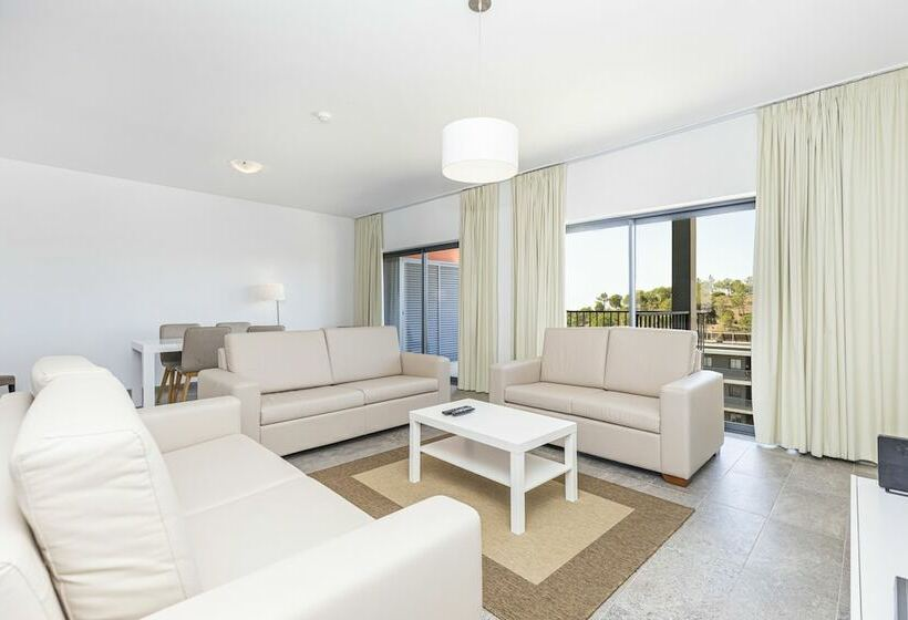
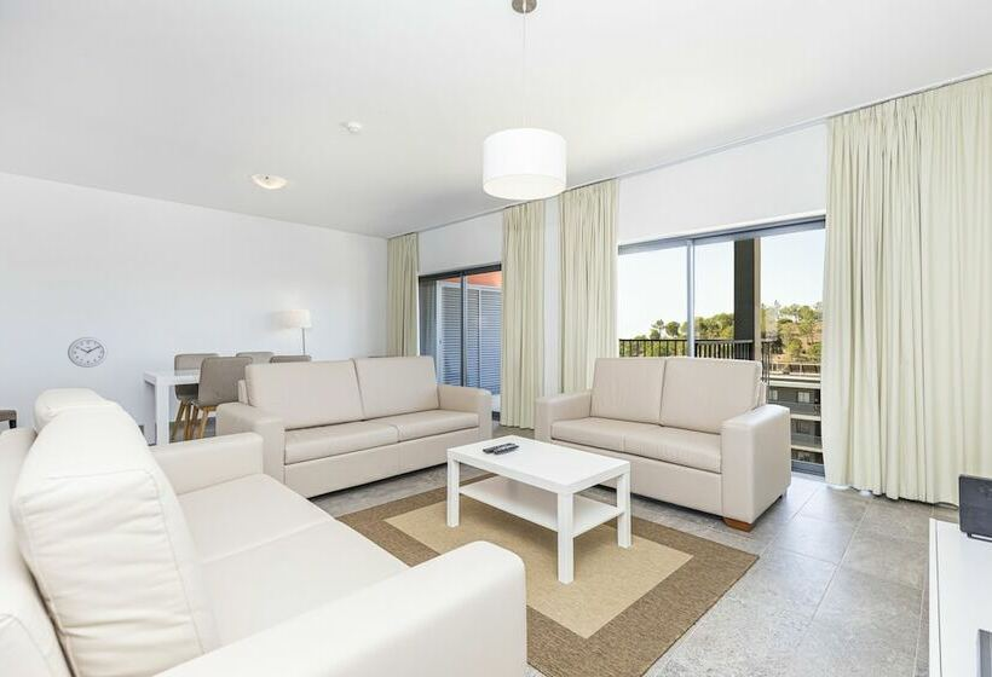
+ wall clock (87, 352)
